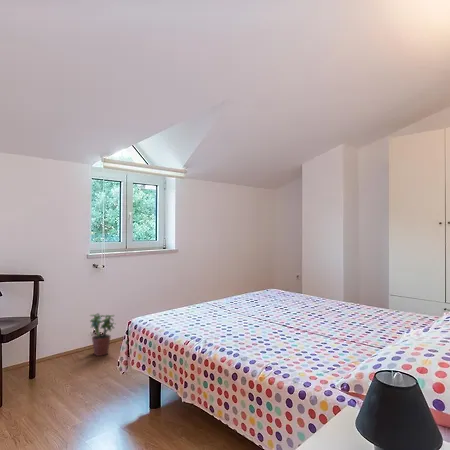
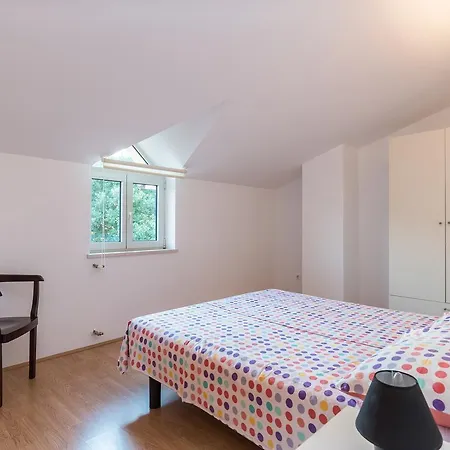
- potted plant (99, 332)
